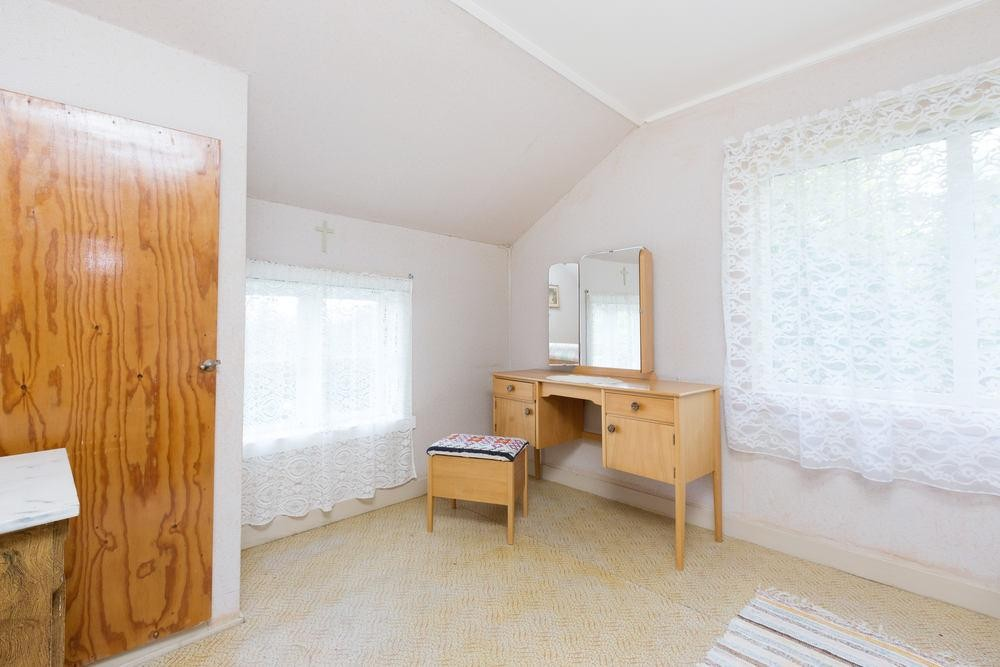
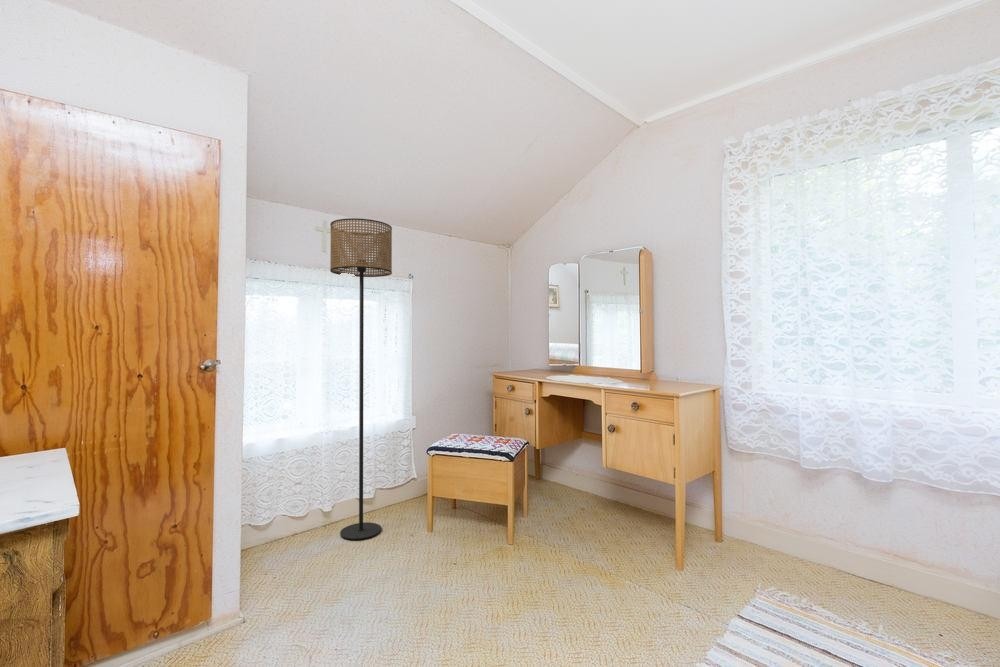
+ floor lamp (361, 377)
